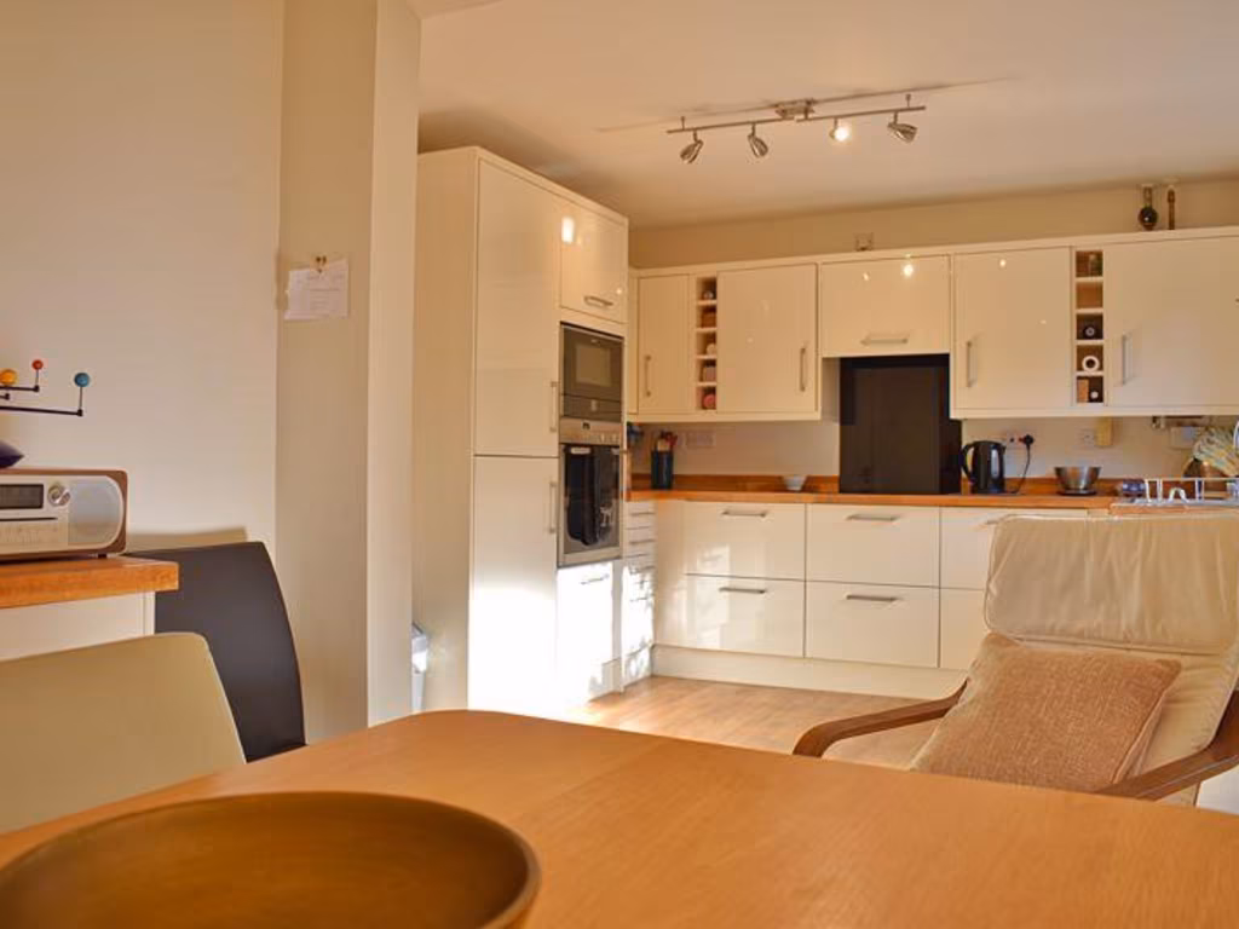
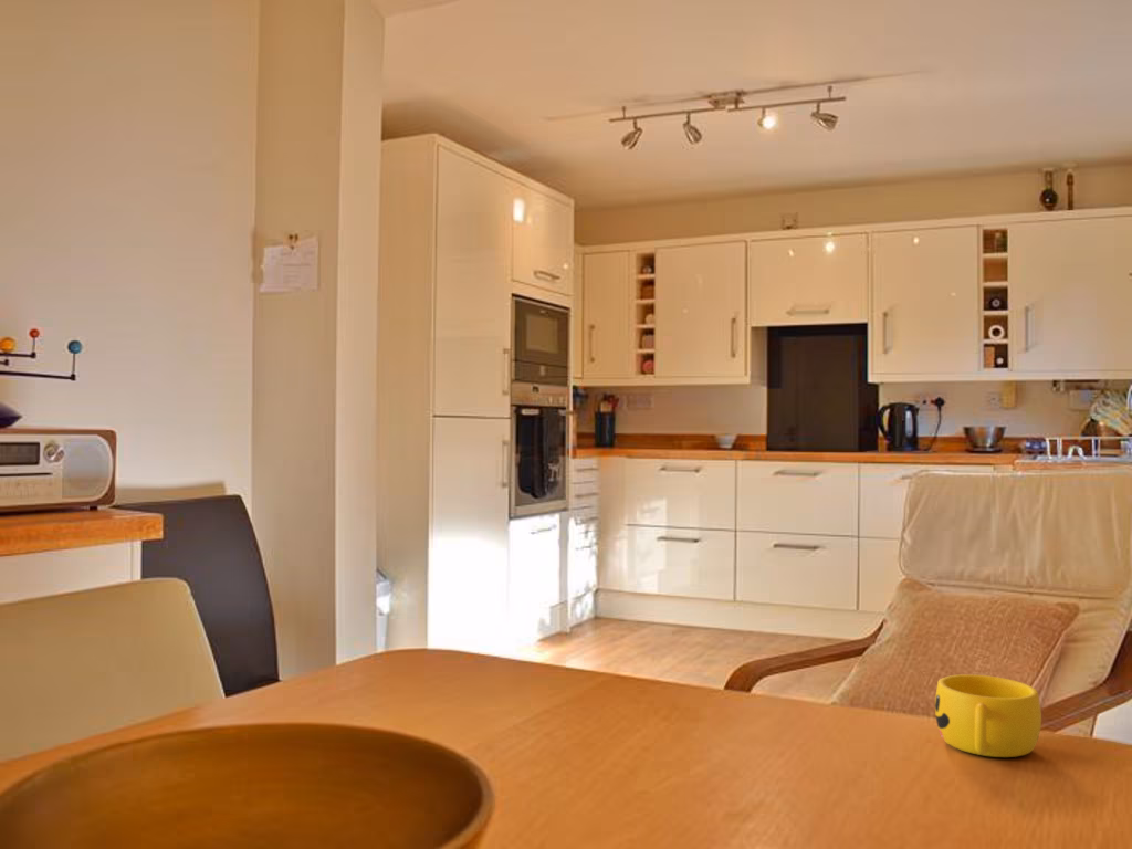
+ cup (985, 719)
